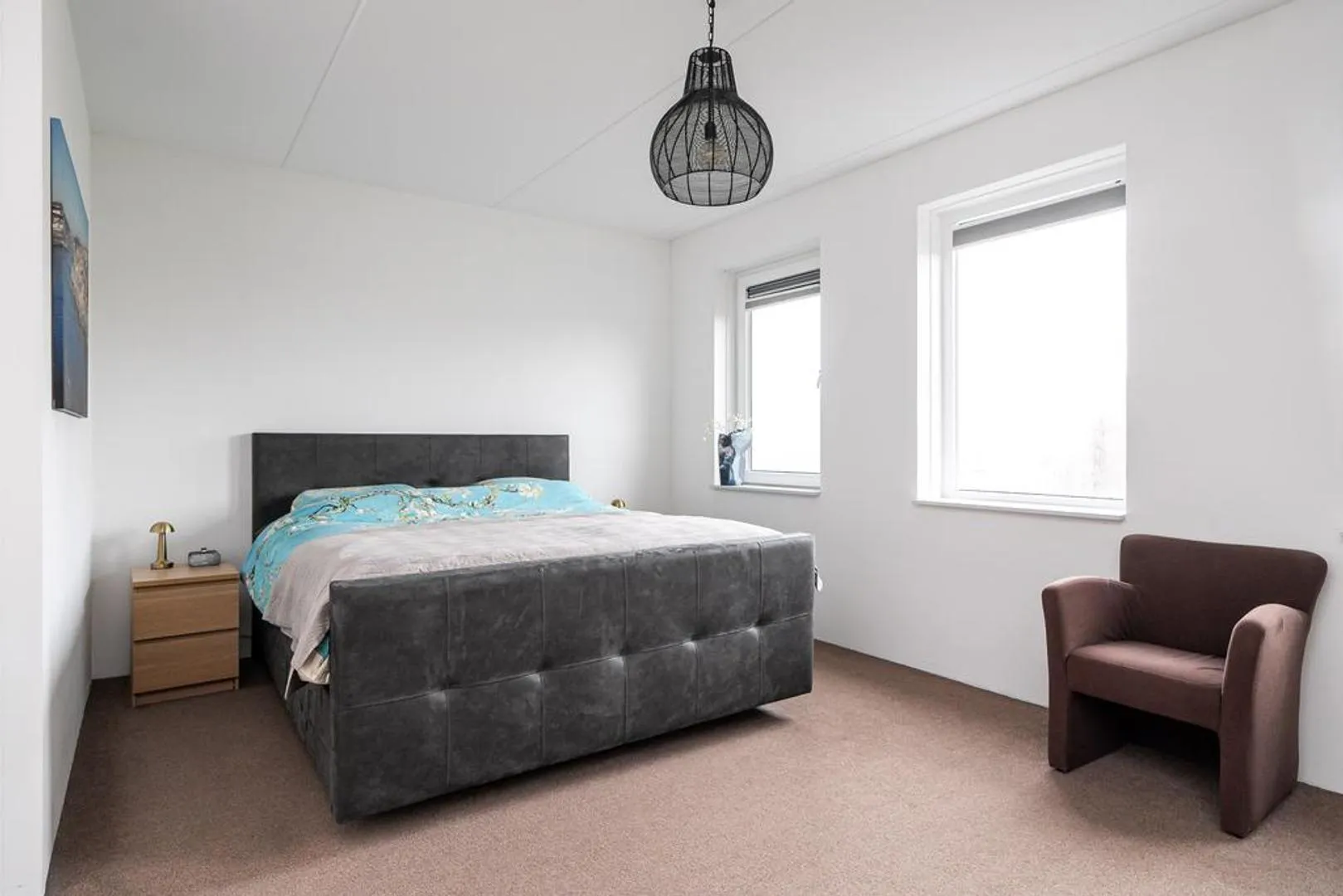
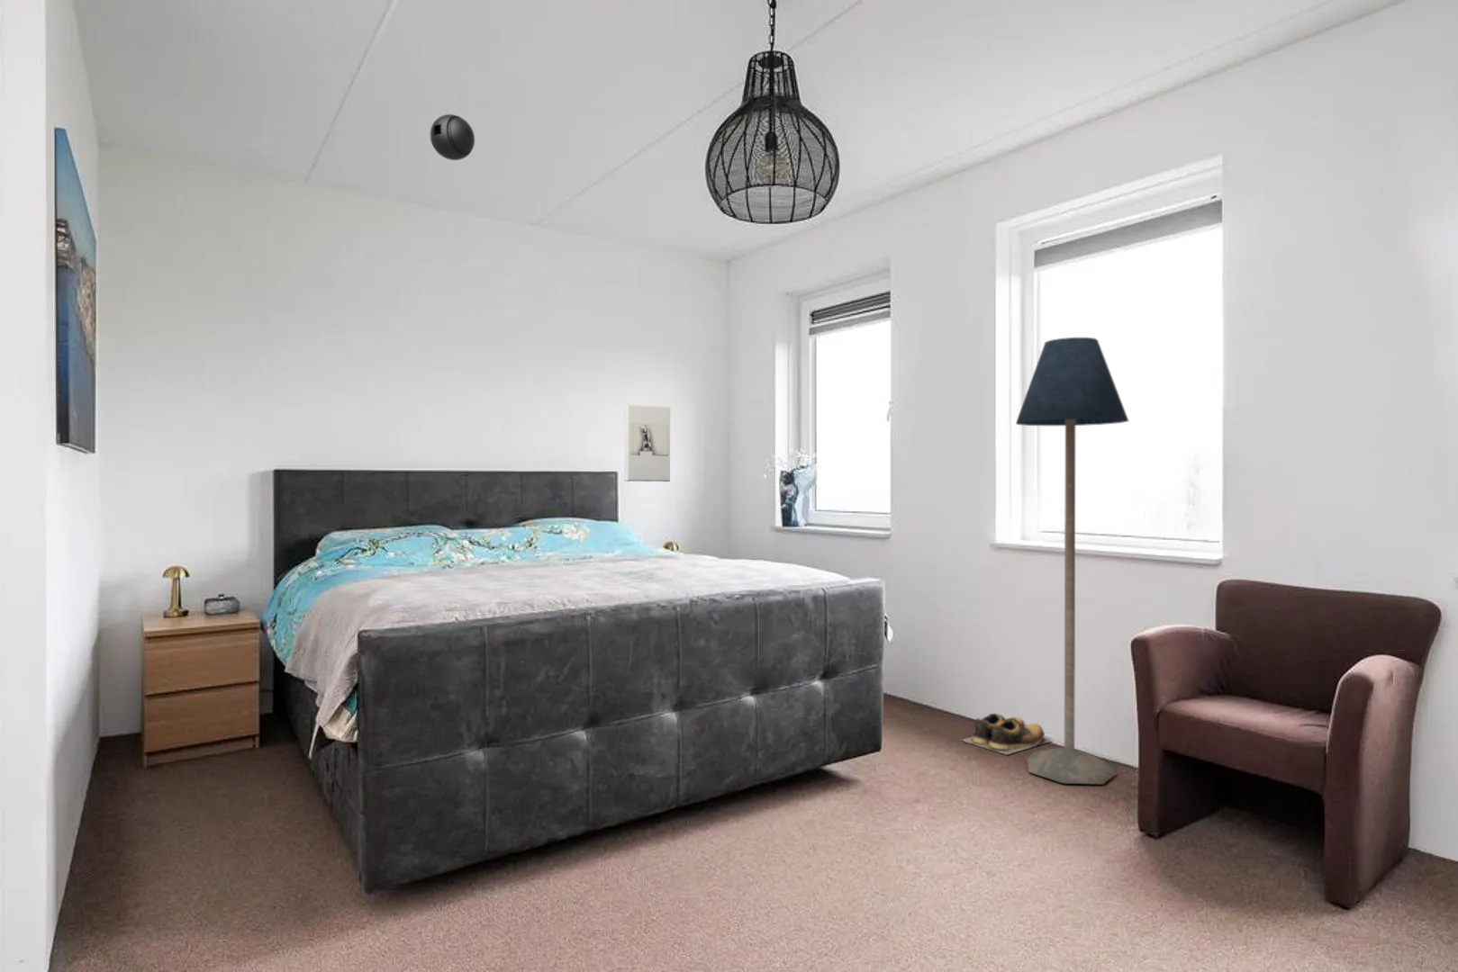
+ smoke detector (452, 137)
+ floor lamp (1069, 555)
+ shoes (1006, 727)
+ wall sculpture (647, 443)
